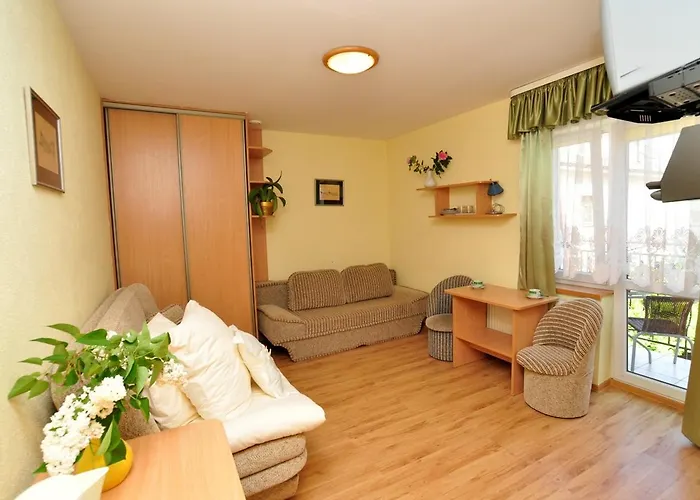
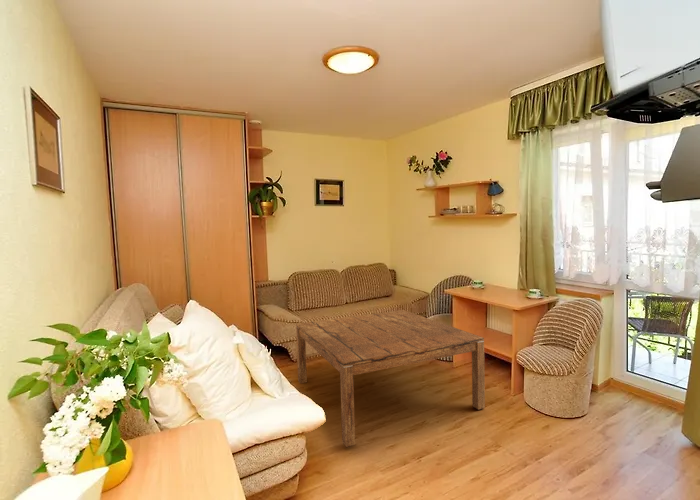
+ coffee table (381, 361)
